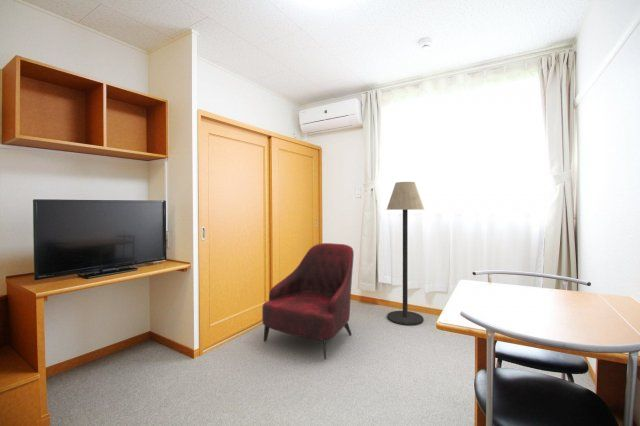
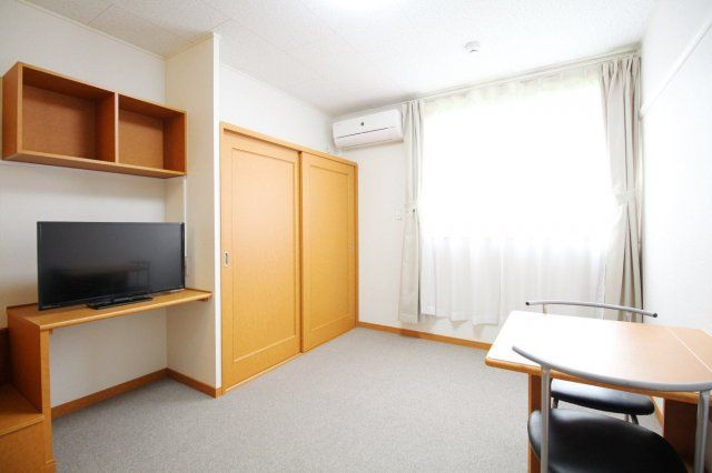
- armchair (314, 291)
- floor lamp (405, 250)
